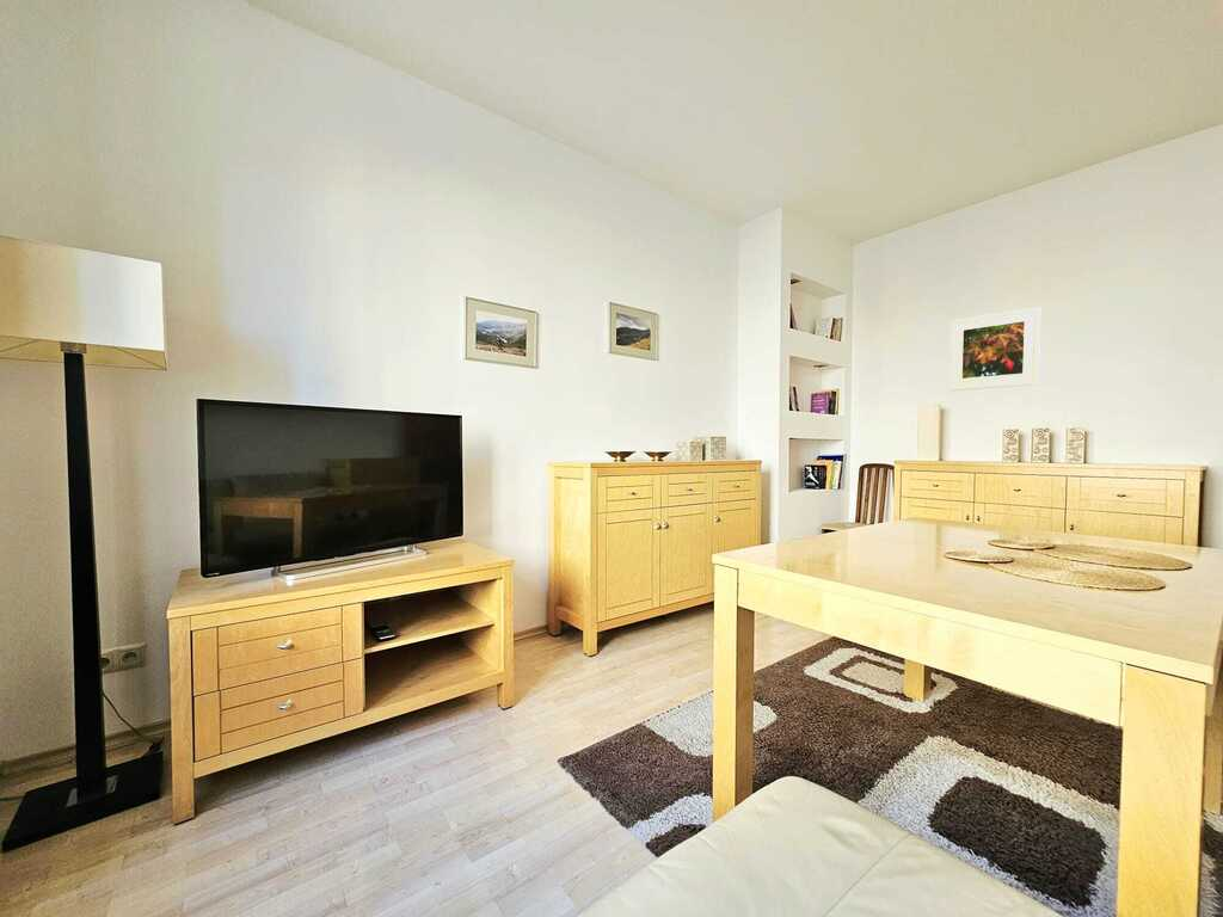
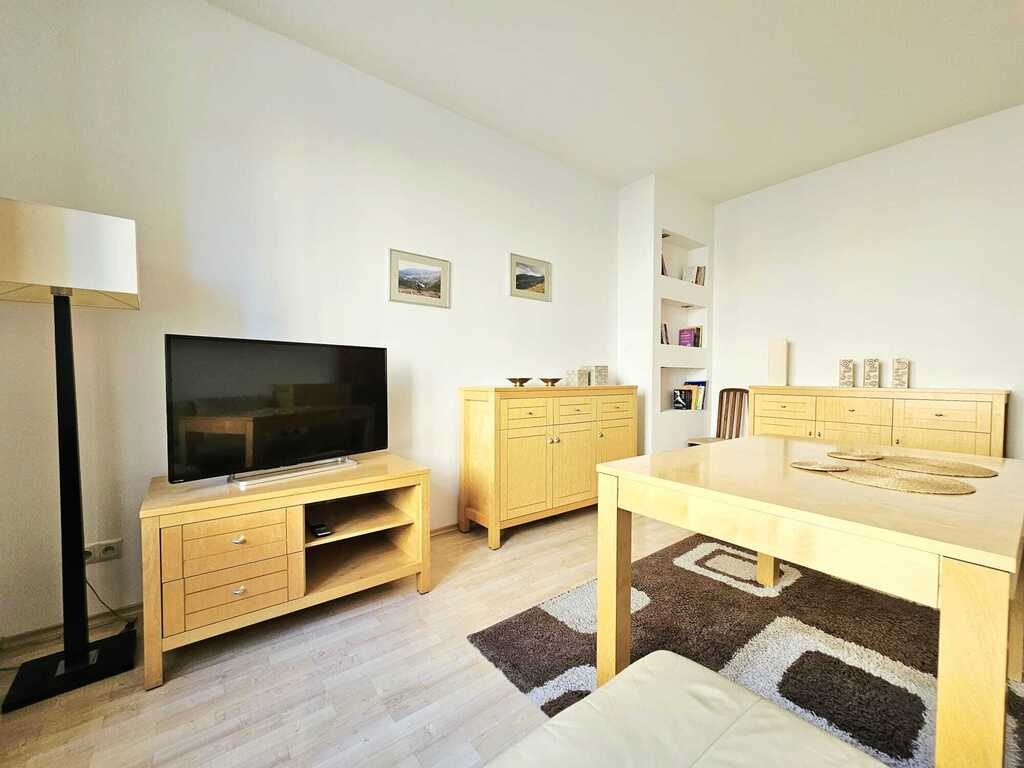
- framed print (991, 351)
